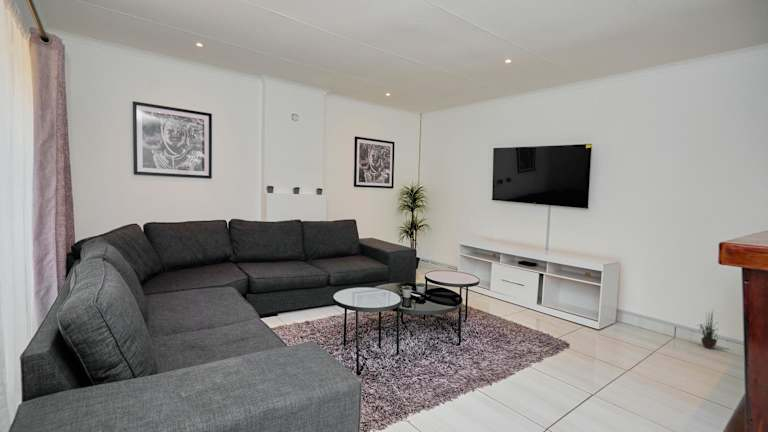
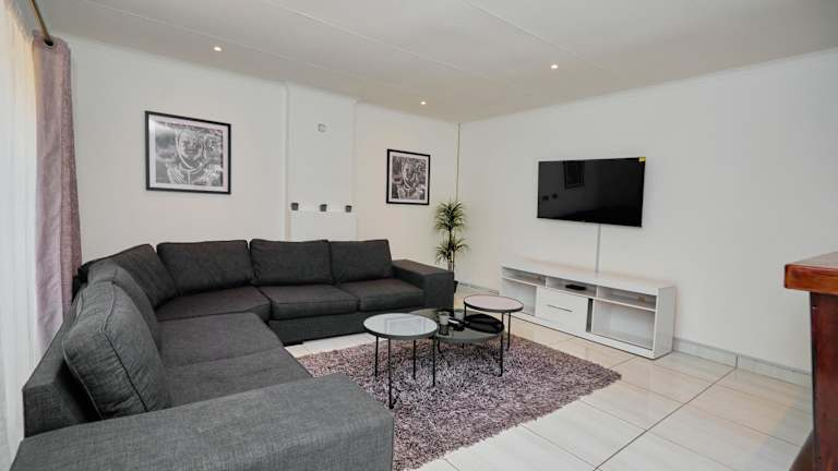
- potted plant (708, 326)
